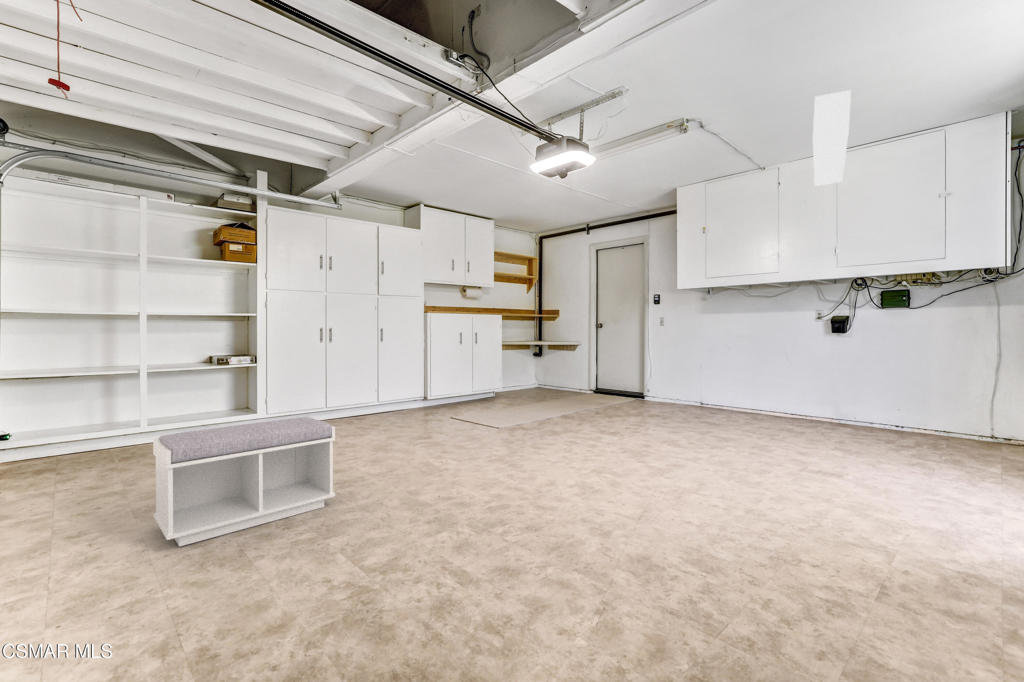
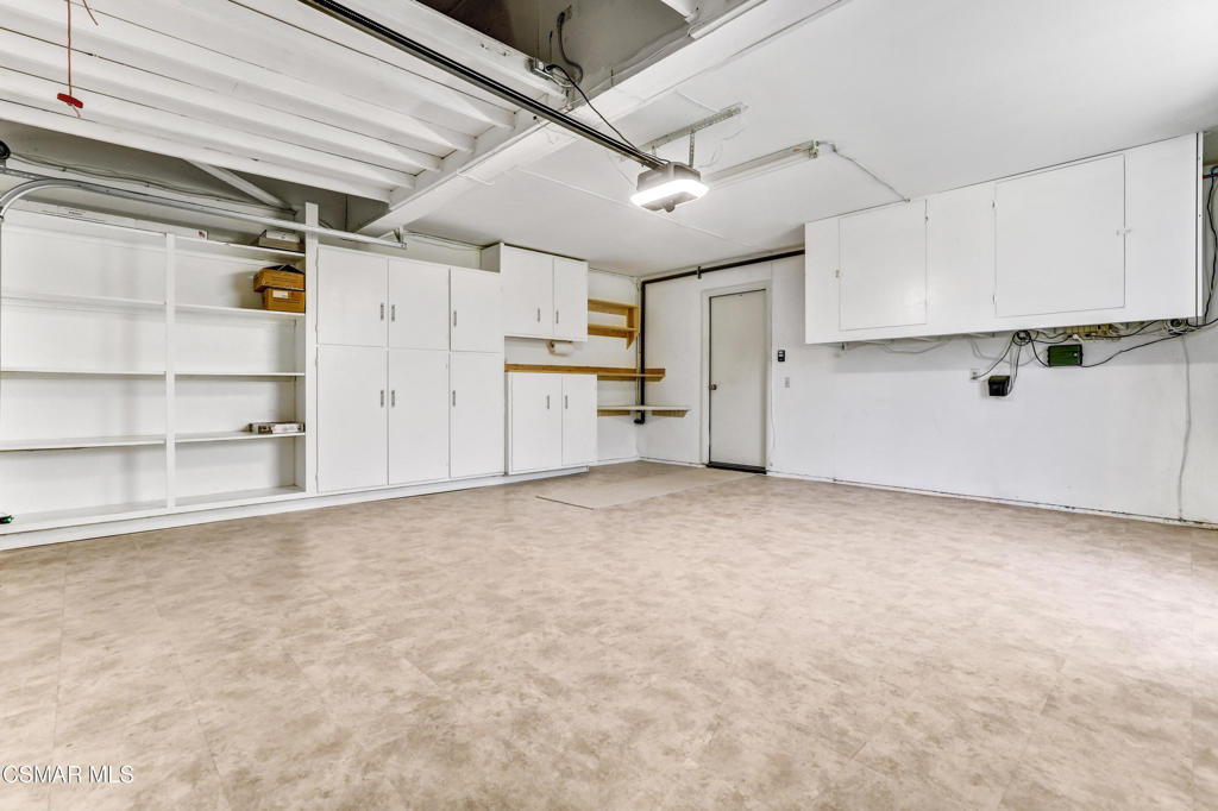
- bench (250, 471)
- light panel (823, 145)
